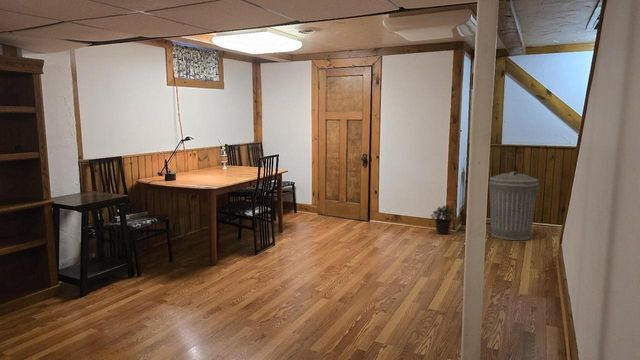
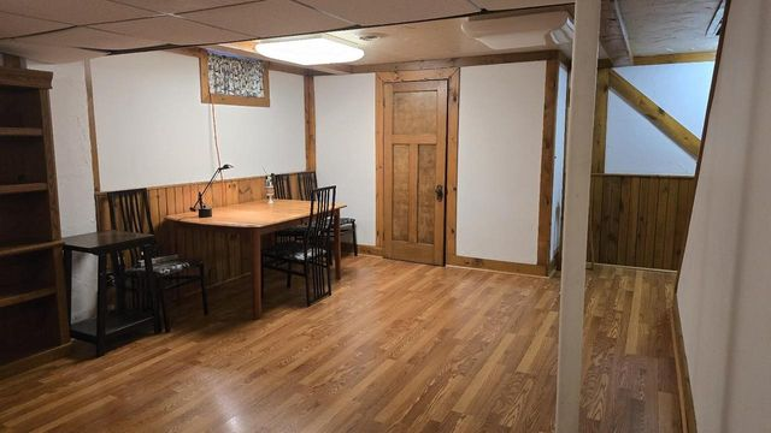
- potted plant (444, 218)
- trash can (512, 203)
